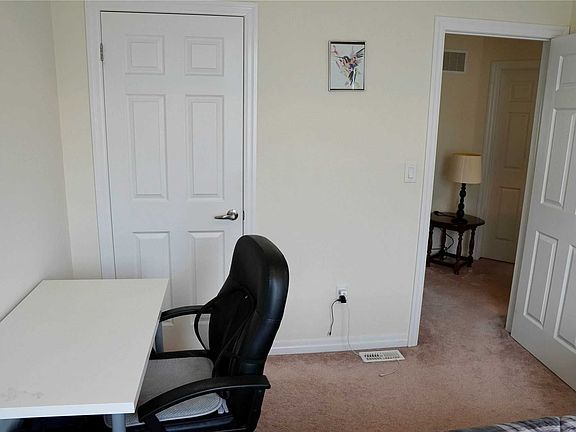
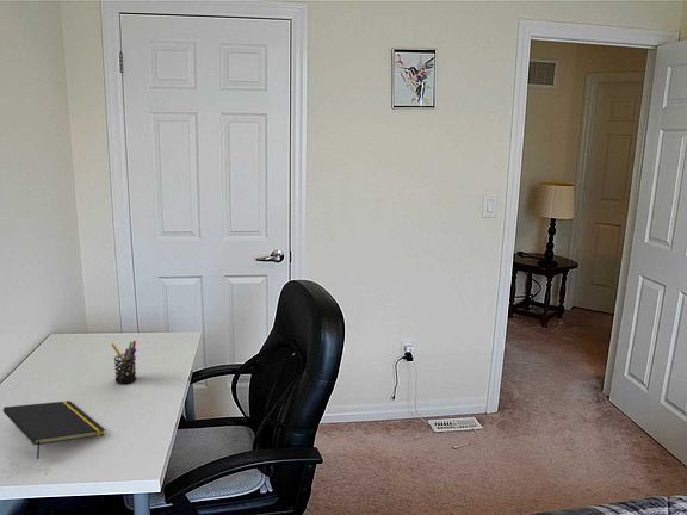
+ pen holder (126, 359)
+ notepad (52, 421)
